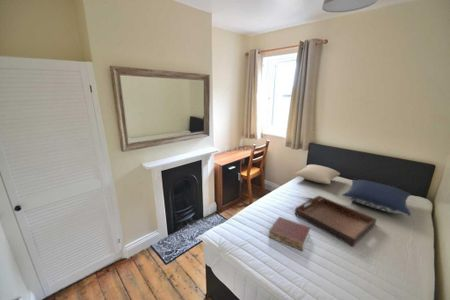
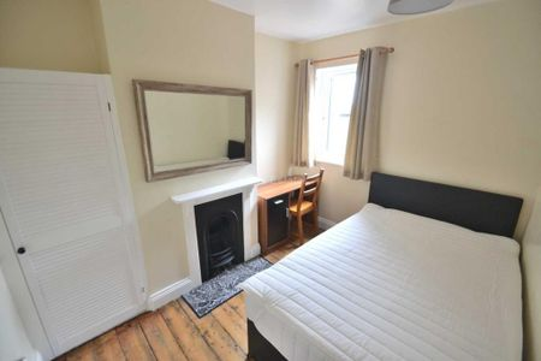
- pillow (317, 173)
- book (289, 232)
- pillow (376, 194)
- serving tray (332, 216)
